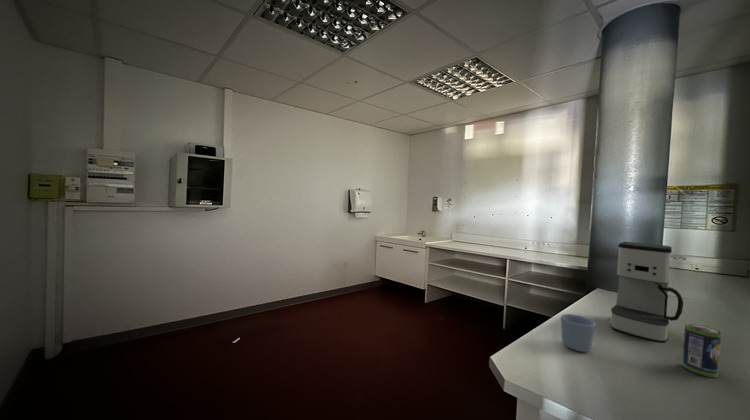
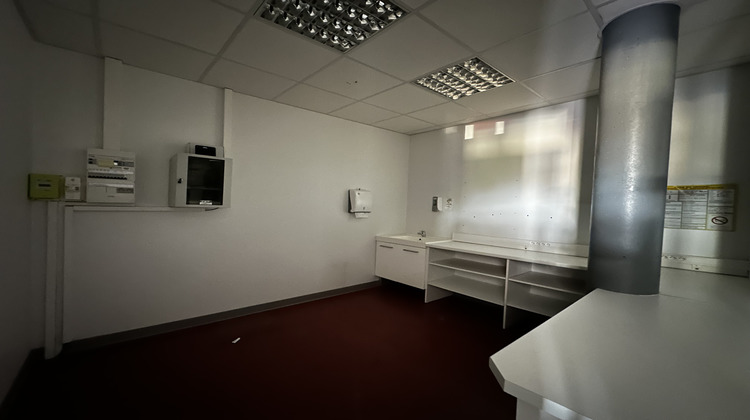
- mug (579, 332)
- coffee maker (646, 288)
- beverage can (701, 349)
